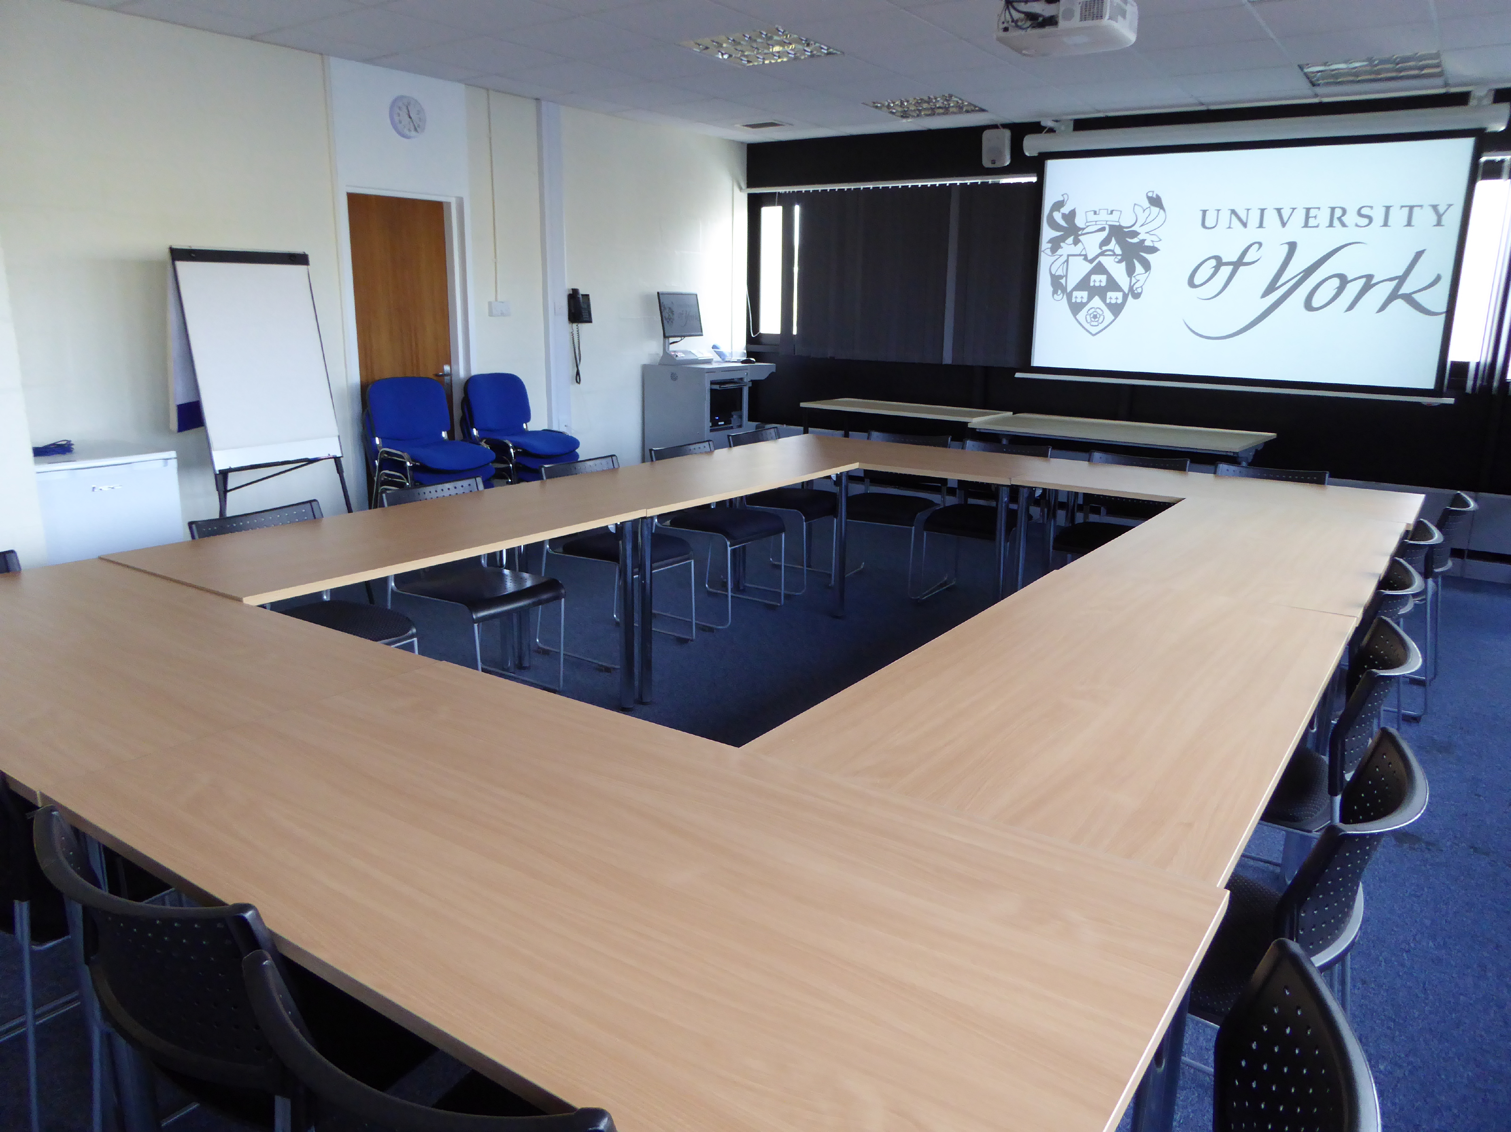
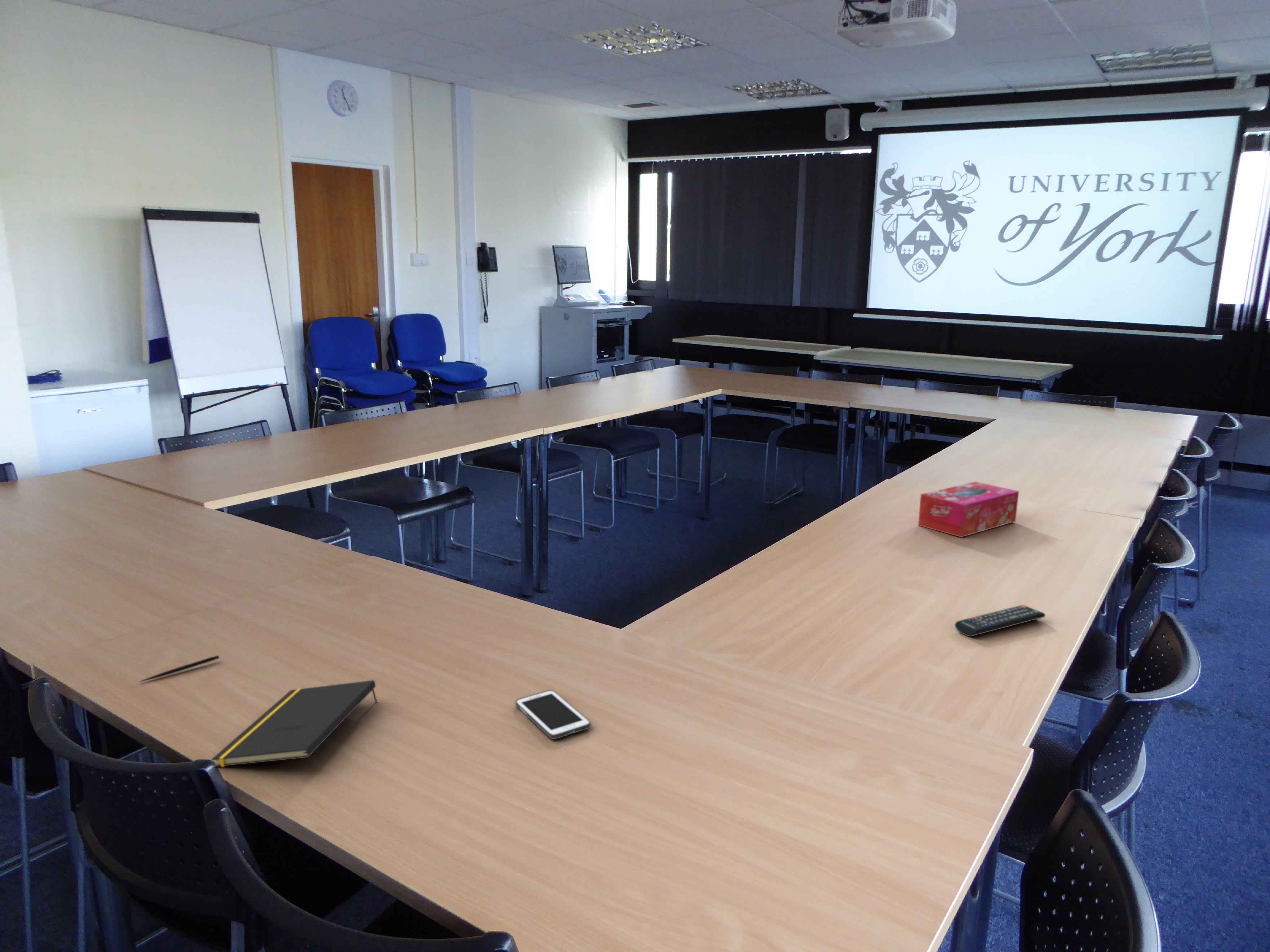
+ tissue box (969, 508)
+ cell phone (552, 713)
+ remote control (1001, 621)
+ notepad (299, 721)
+ pen (180, 668)
